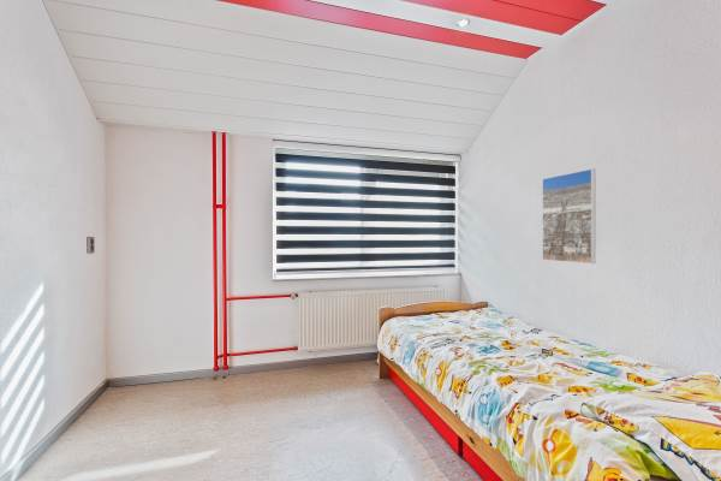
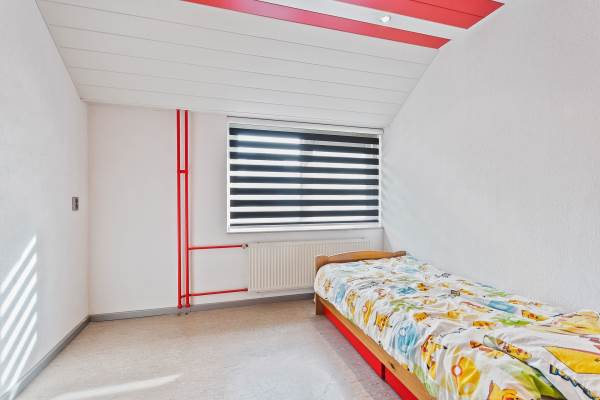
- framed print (566, 218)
